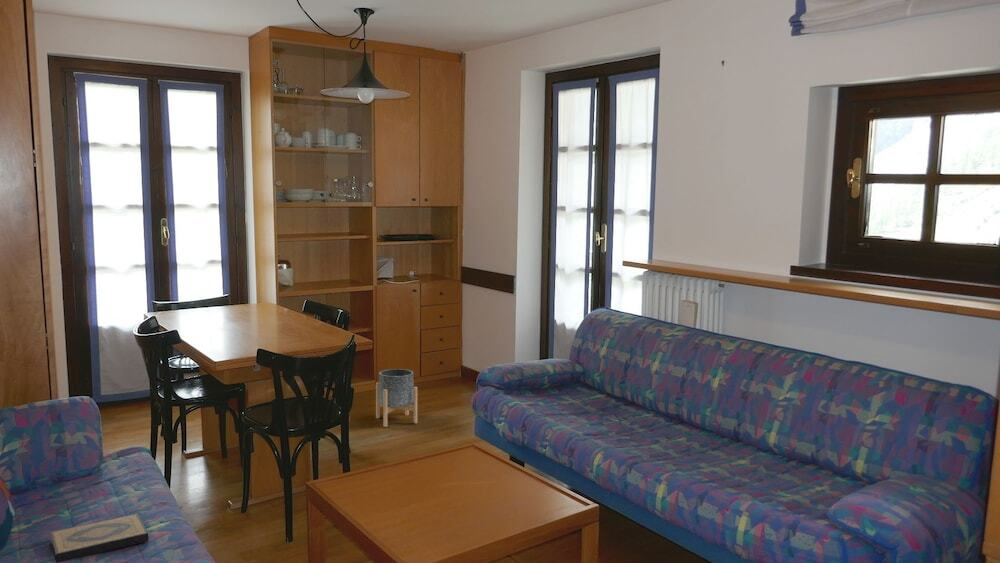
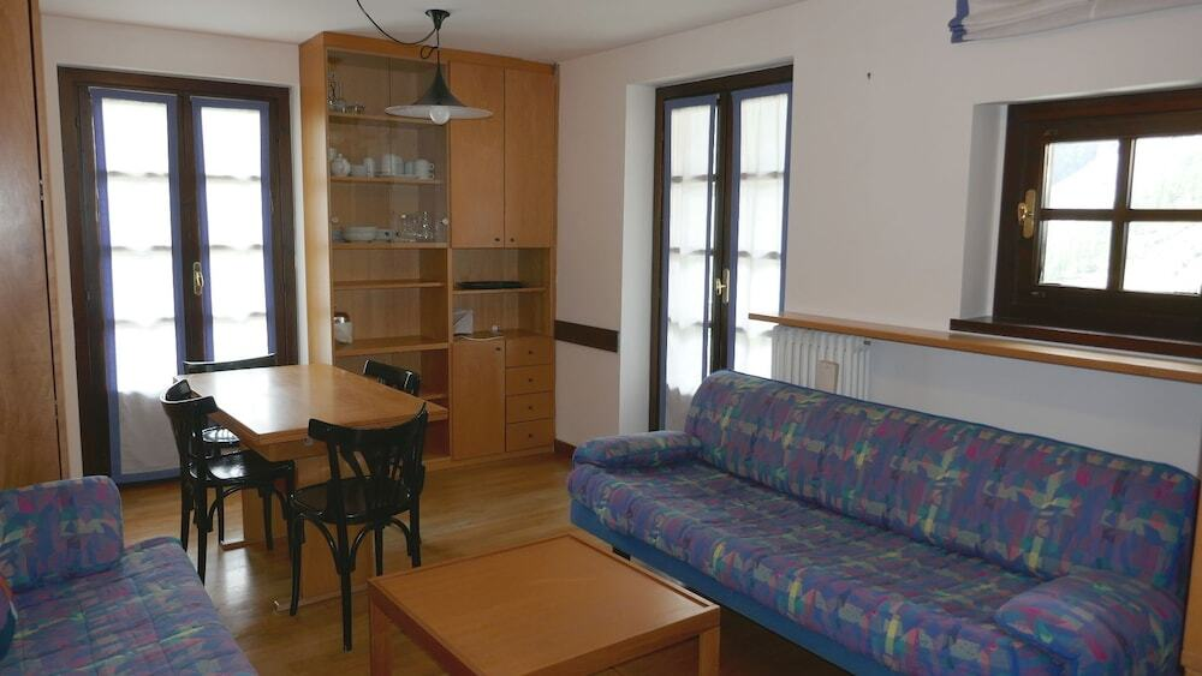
- planter (396, 396)
- hardback book (99, 537)
